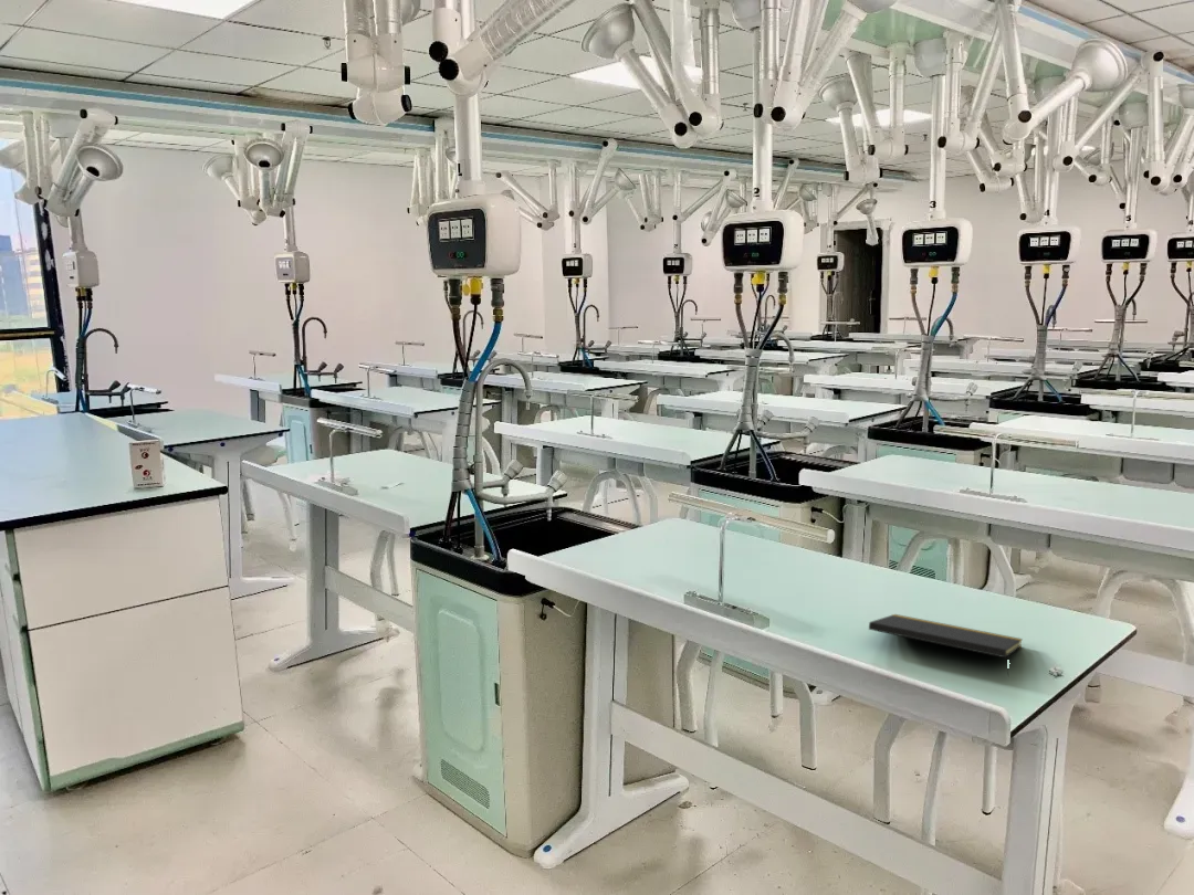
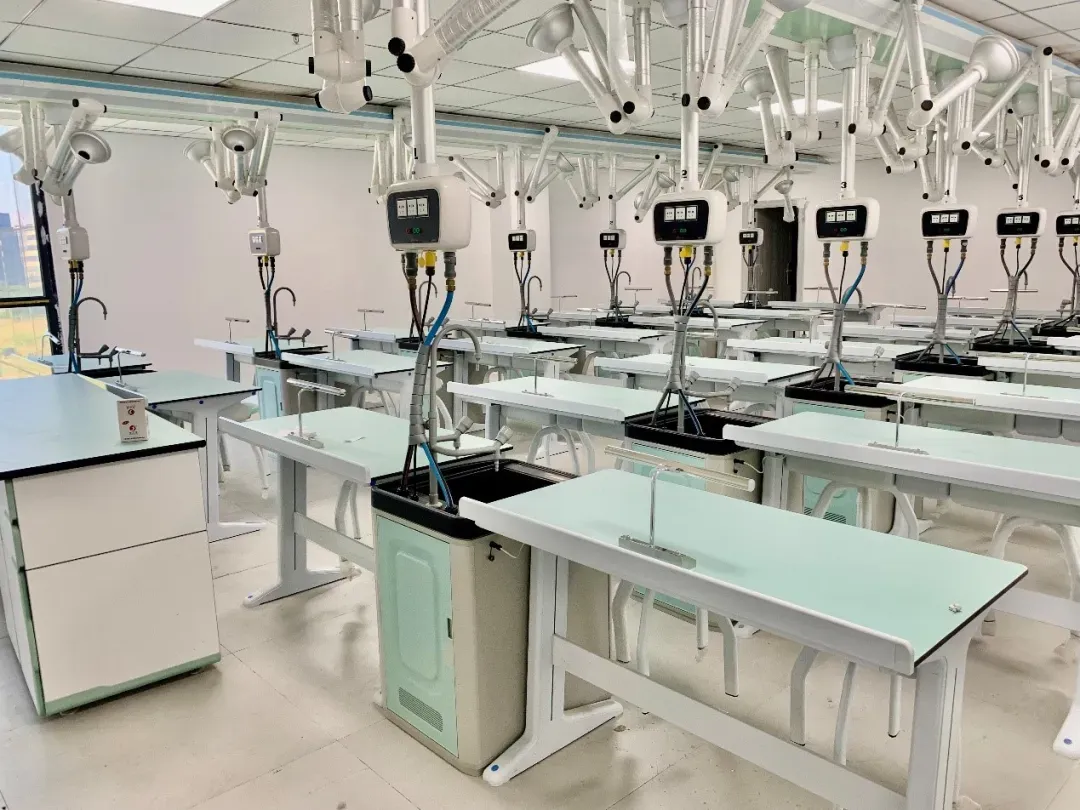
- notepad (945, 634)
